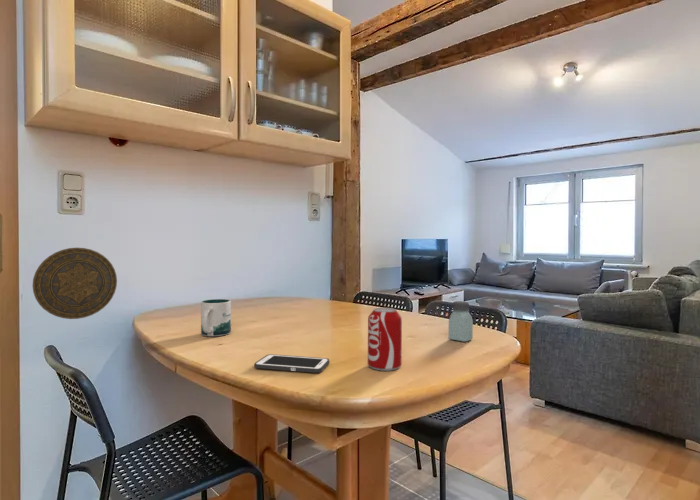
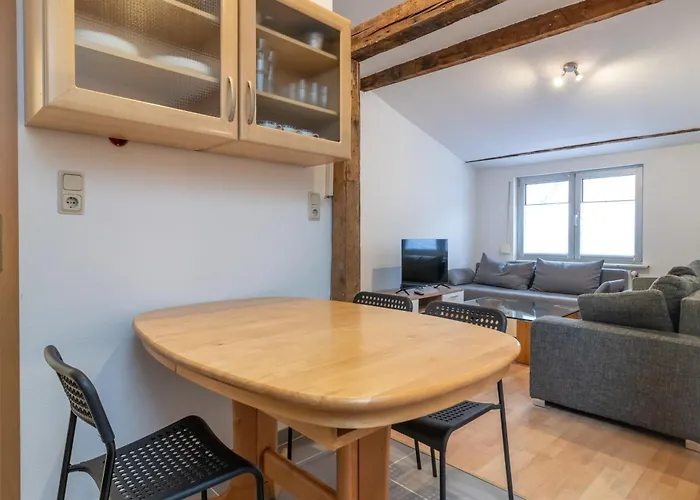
- mug (213, 318)
- saltshaker (460, 320)
- decorative plate (77, 283)
- cell phone (292, 363)
- beverage can (384, 337)
